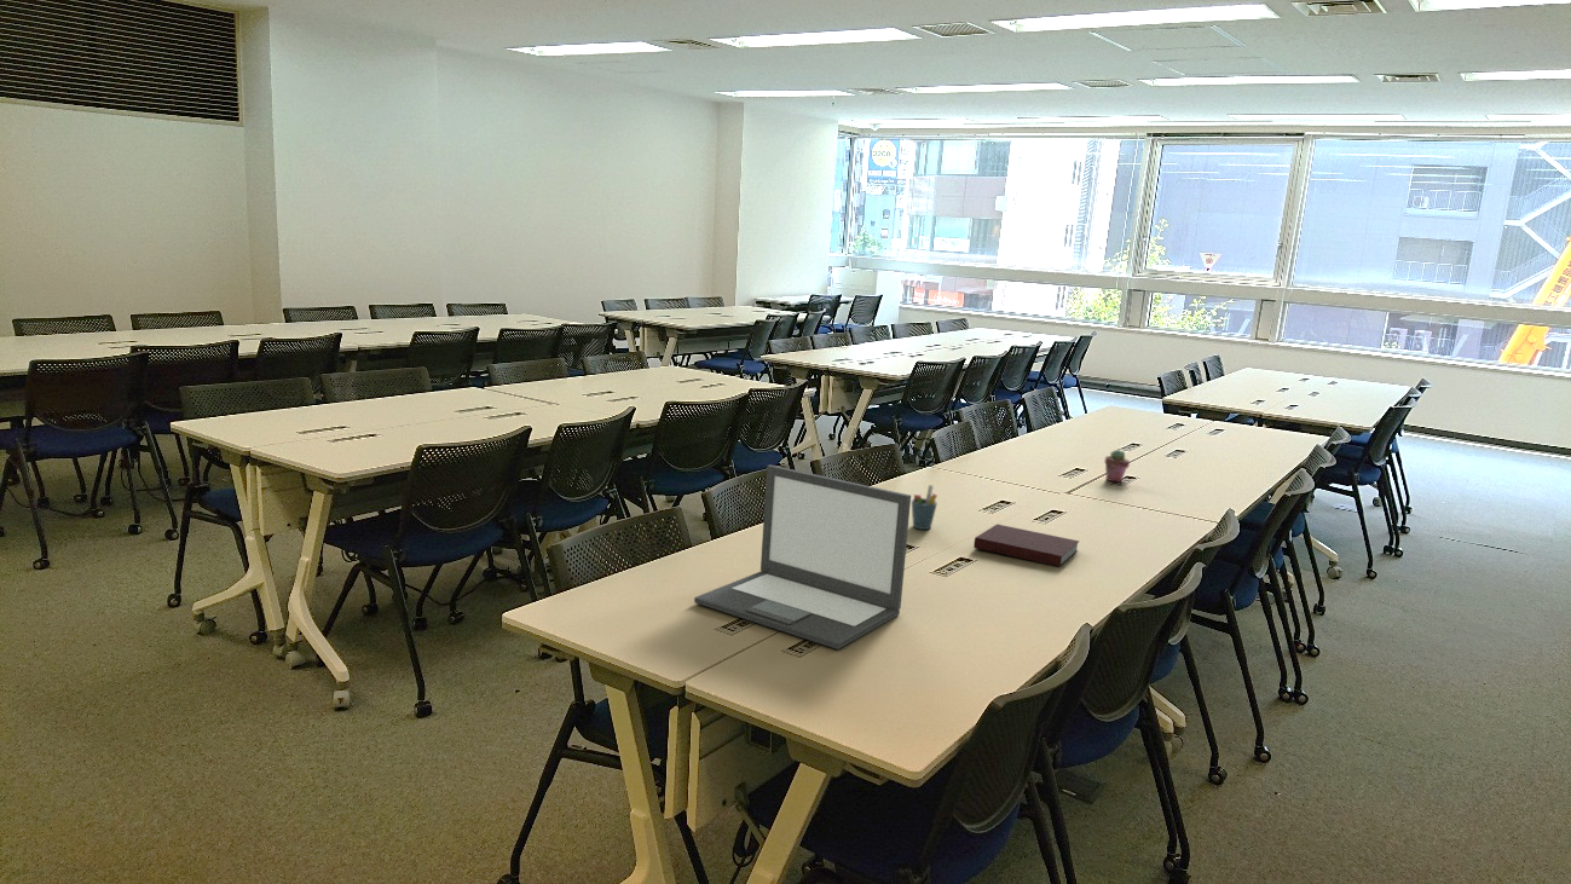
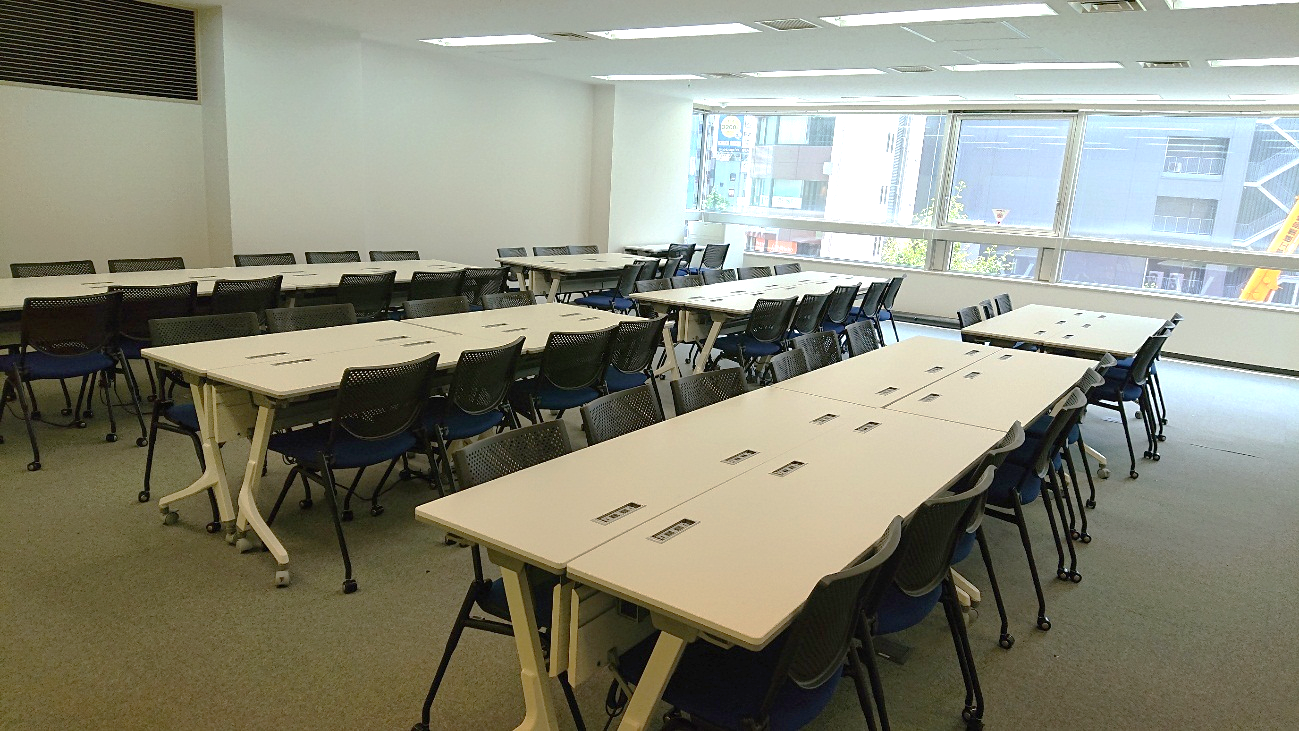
- laptop (802, 549)
- potted succulent (1116, 464)
- notebook (1027, 544)
- pen holder (924, 507)
